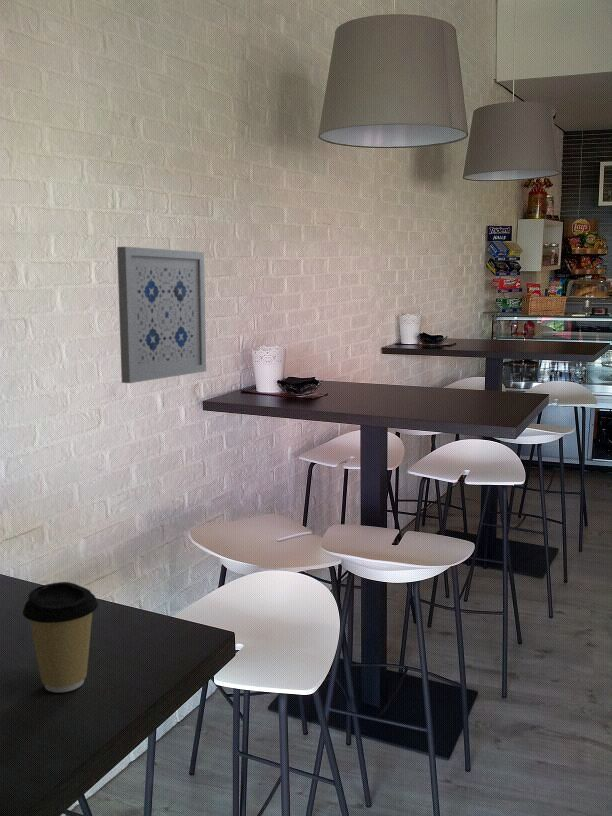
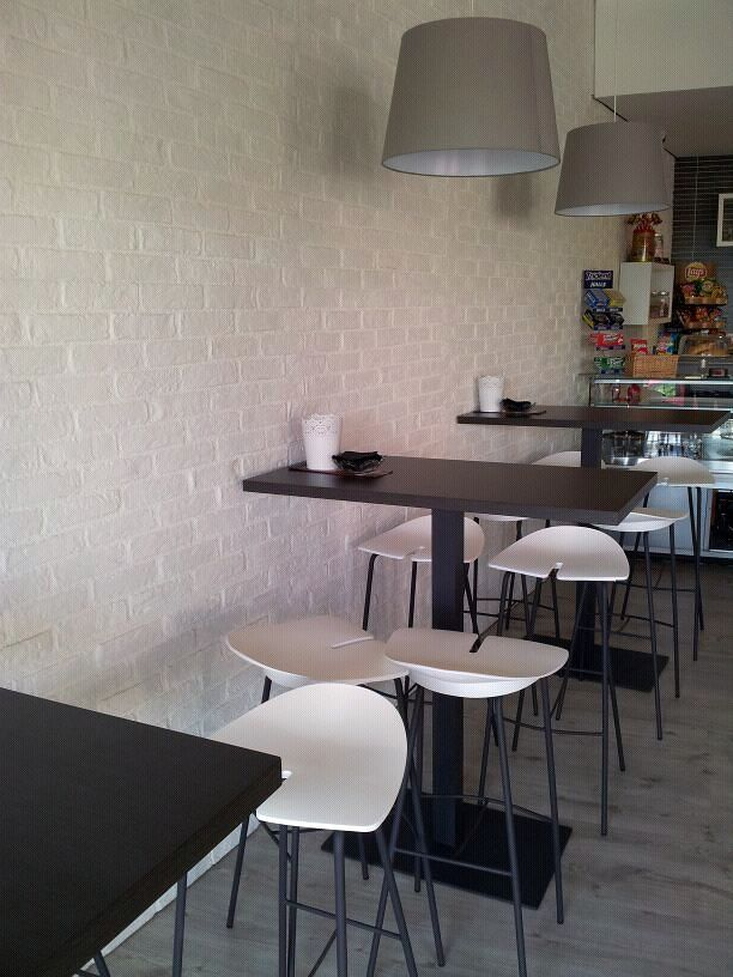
- wall art (165, 313)
- coffee cup (62, 638)
